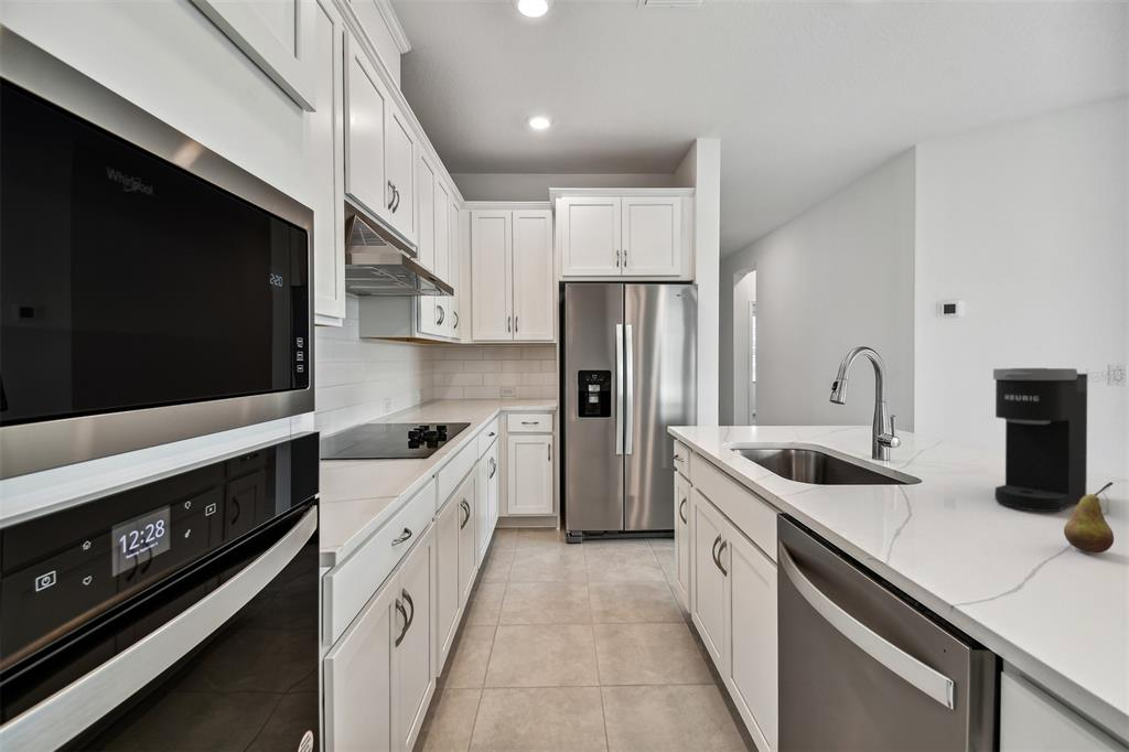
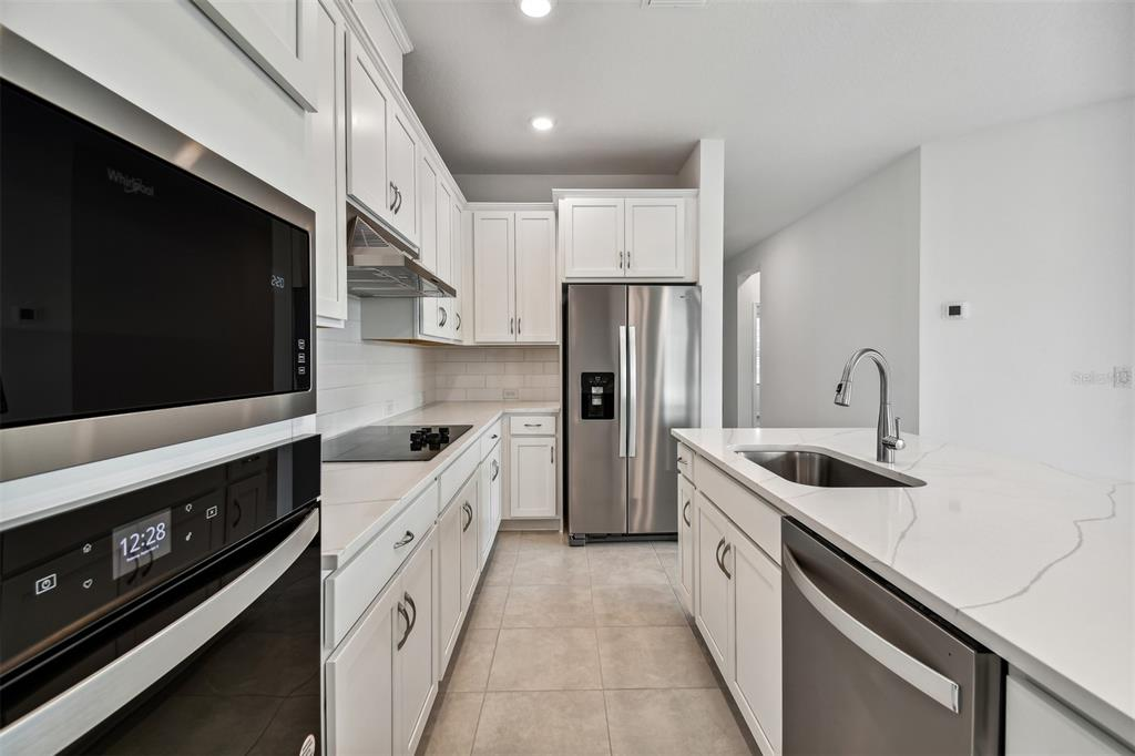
- coffee maker (1040, 434)
- fruit (1087, 515)
